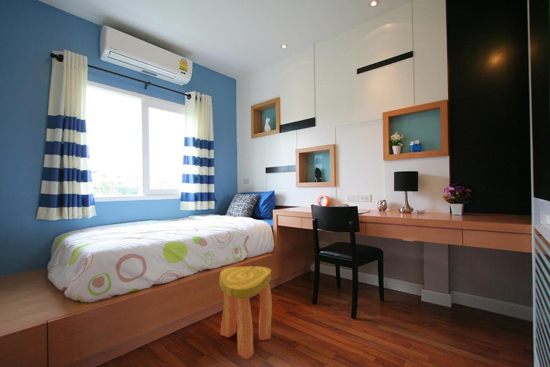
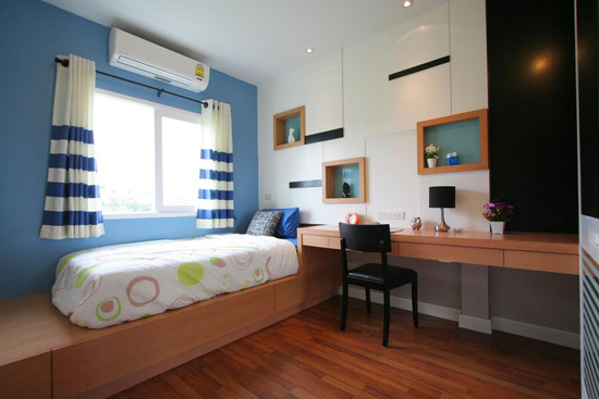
- stool (243, 306)
